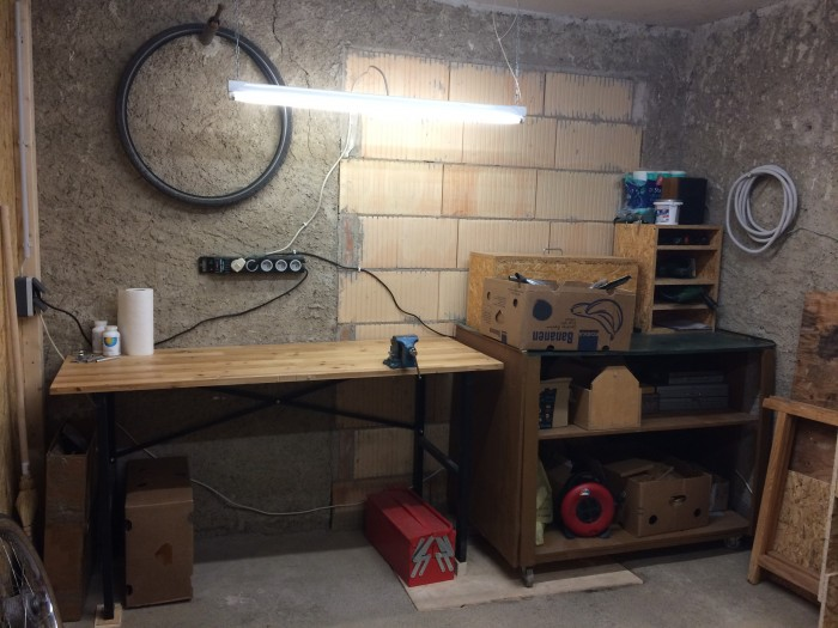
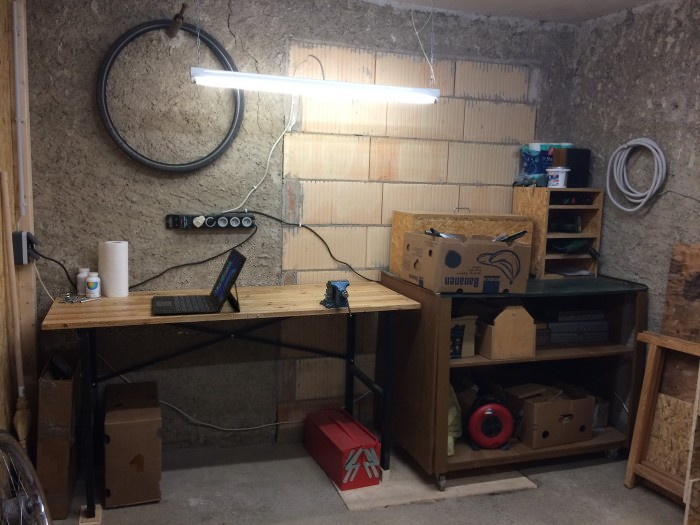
+ laptop (197, 295)
